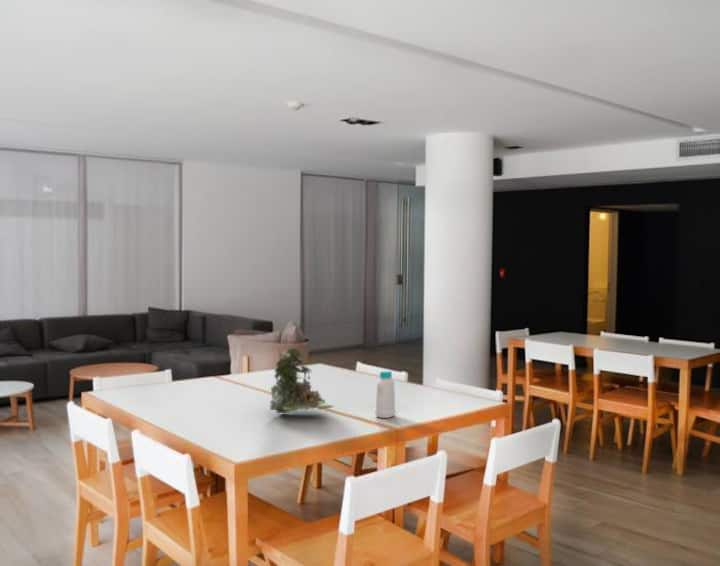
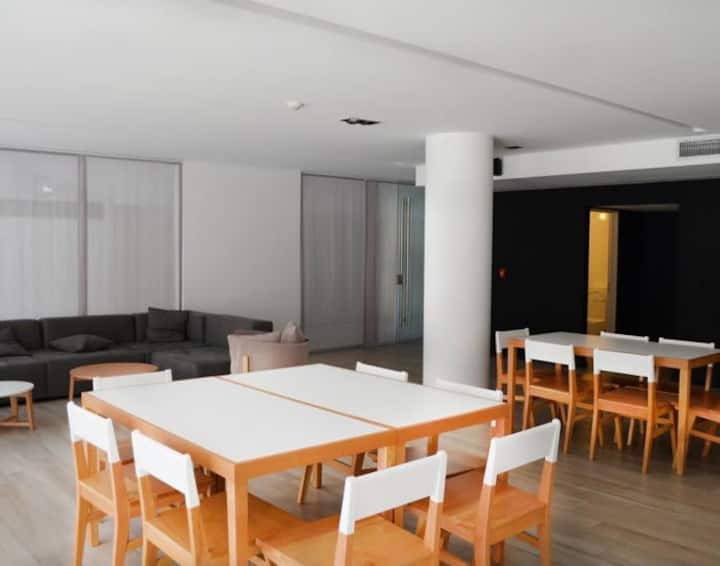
- plant (298, 382)
- bottle (385, 393)
